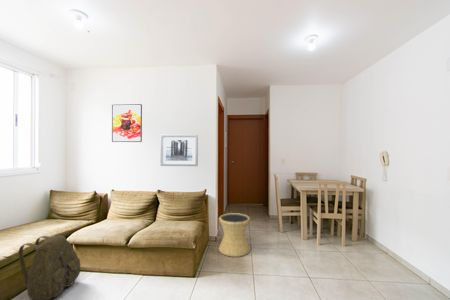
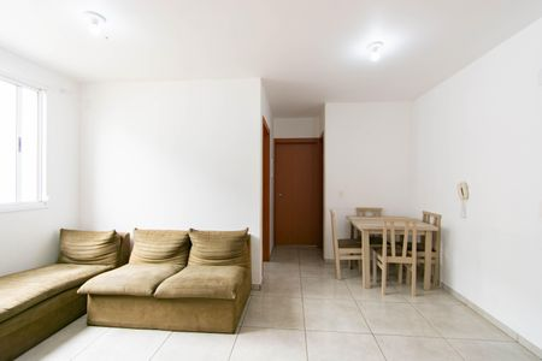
- wall art (179, 150)
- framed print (126, 123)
- backpack (49, 264)
- side table (234, 233)
